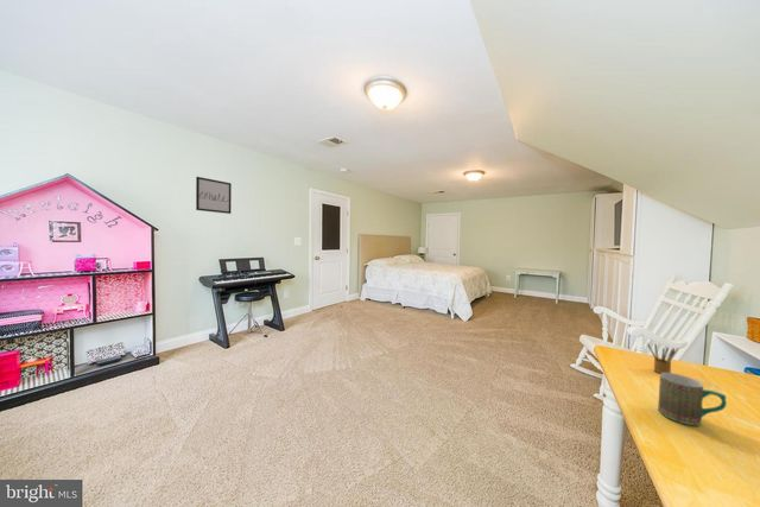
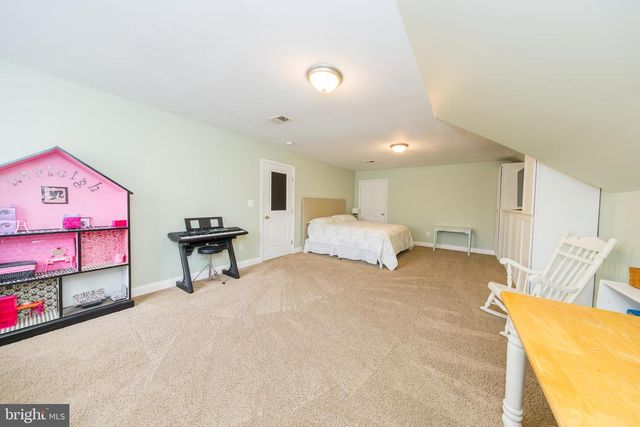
- pencil box (661, 357)
- mug (690, 400)
- wall art (214, 196)
